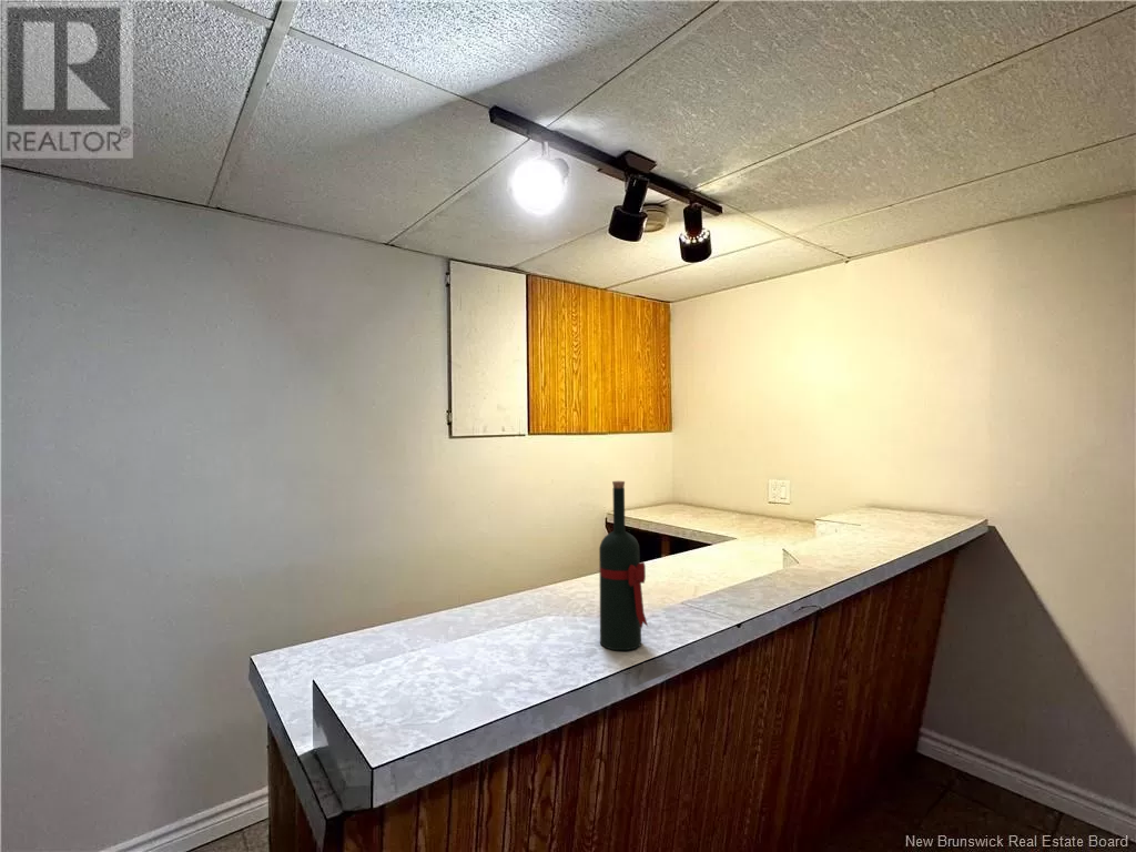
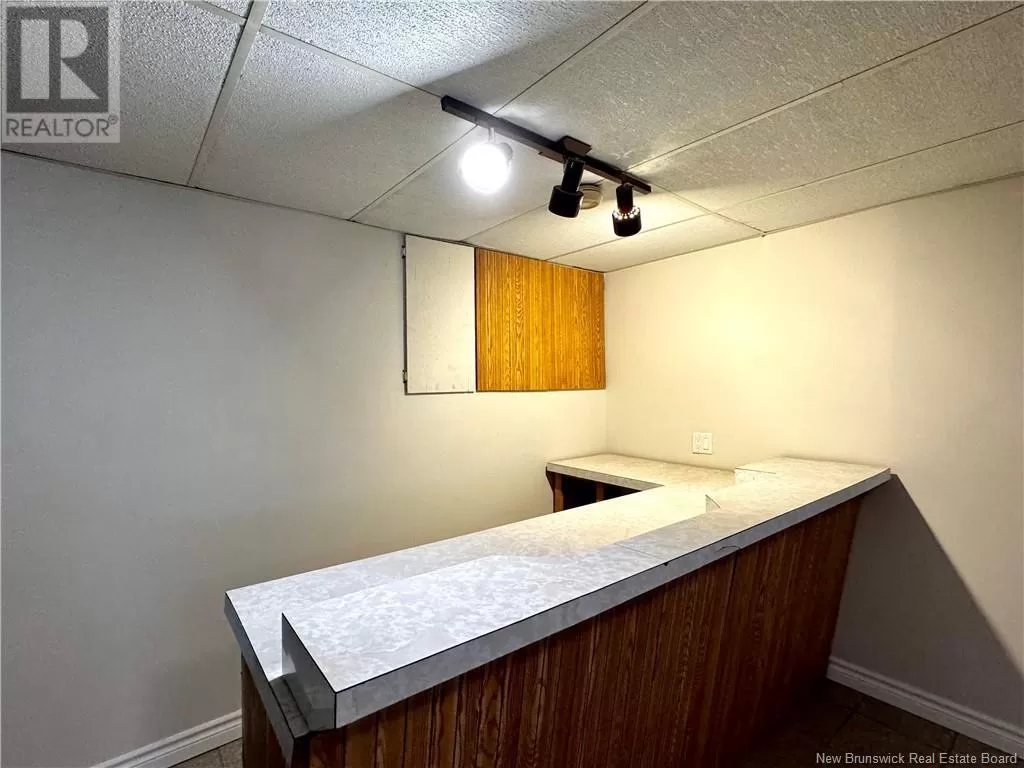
- wine bottle (623, 562)
